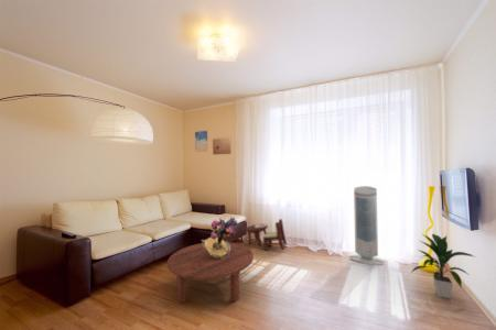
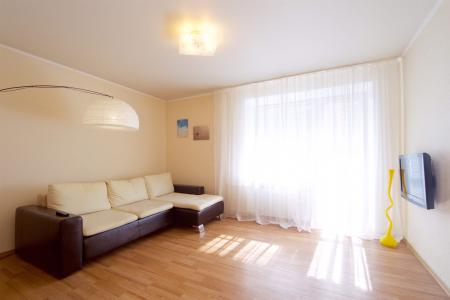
- bouquet (218, 234)
- air purifier (365, 223)
- coffee table (212, 271)
- dining set (265, 231)
- indoor plant (439, 263)
